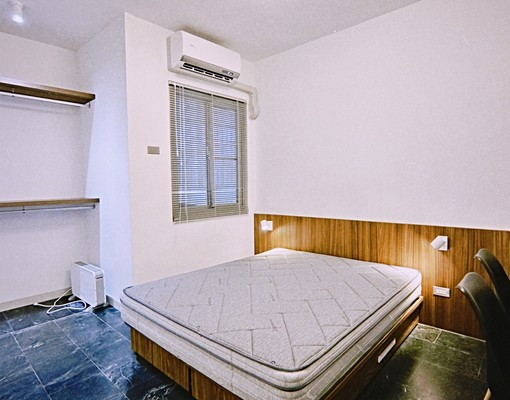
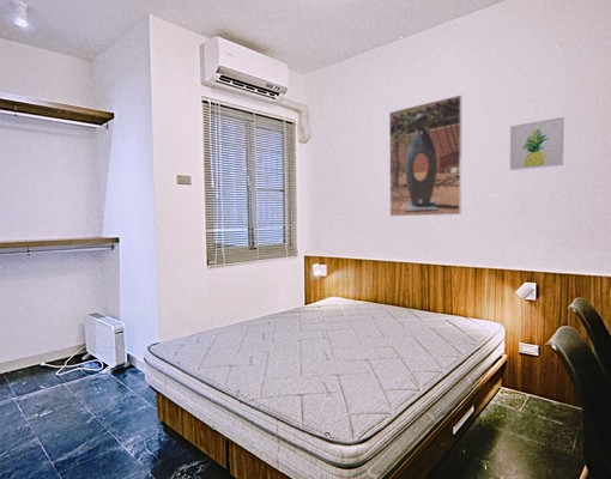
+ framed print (423, 160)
+ wall art (536, 145)
